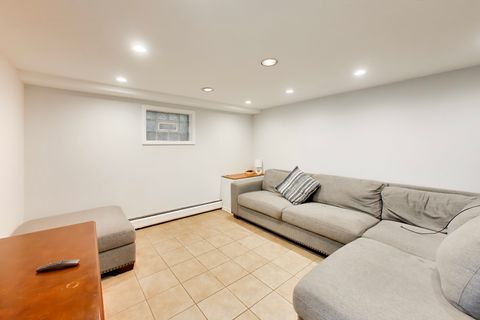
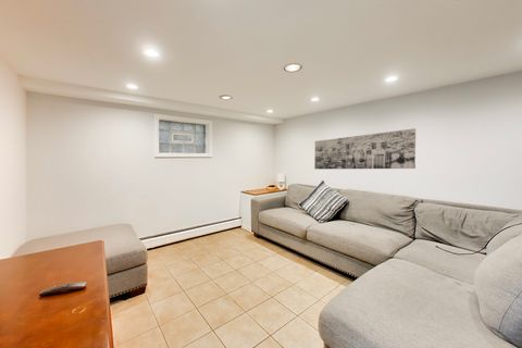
+ wall art (356, 152)
